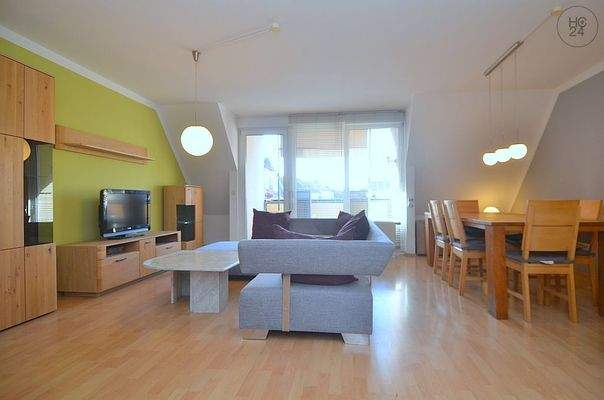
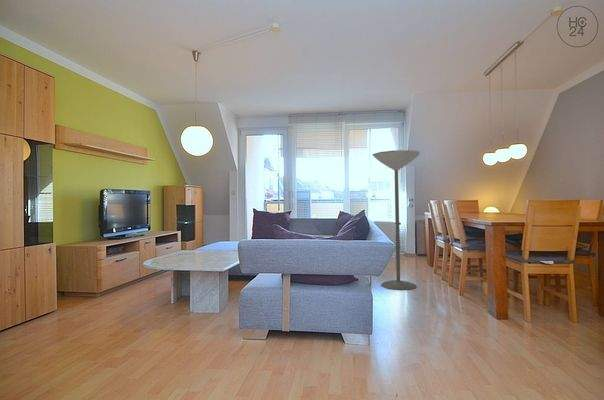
+ floor lamp (397, 219)
